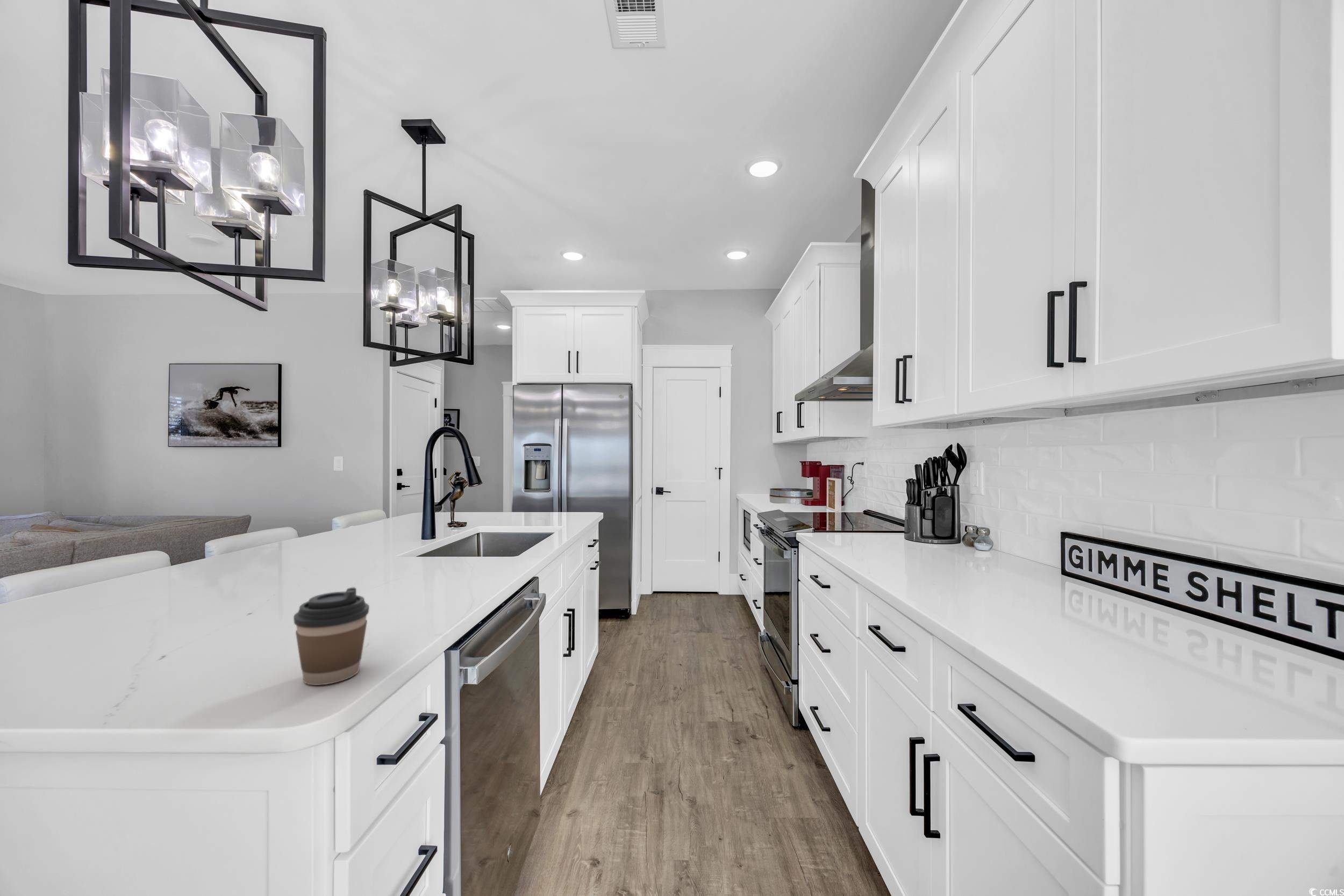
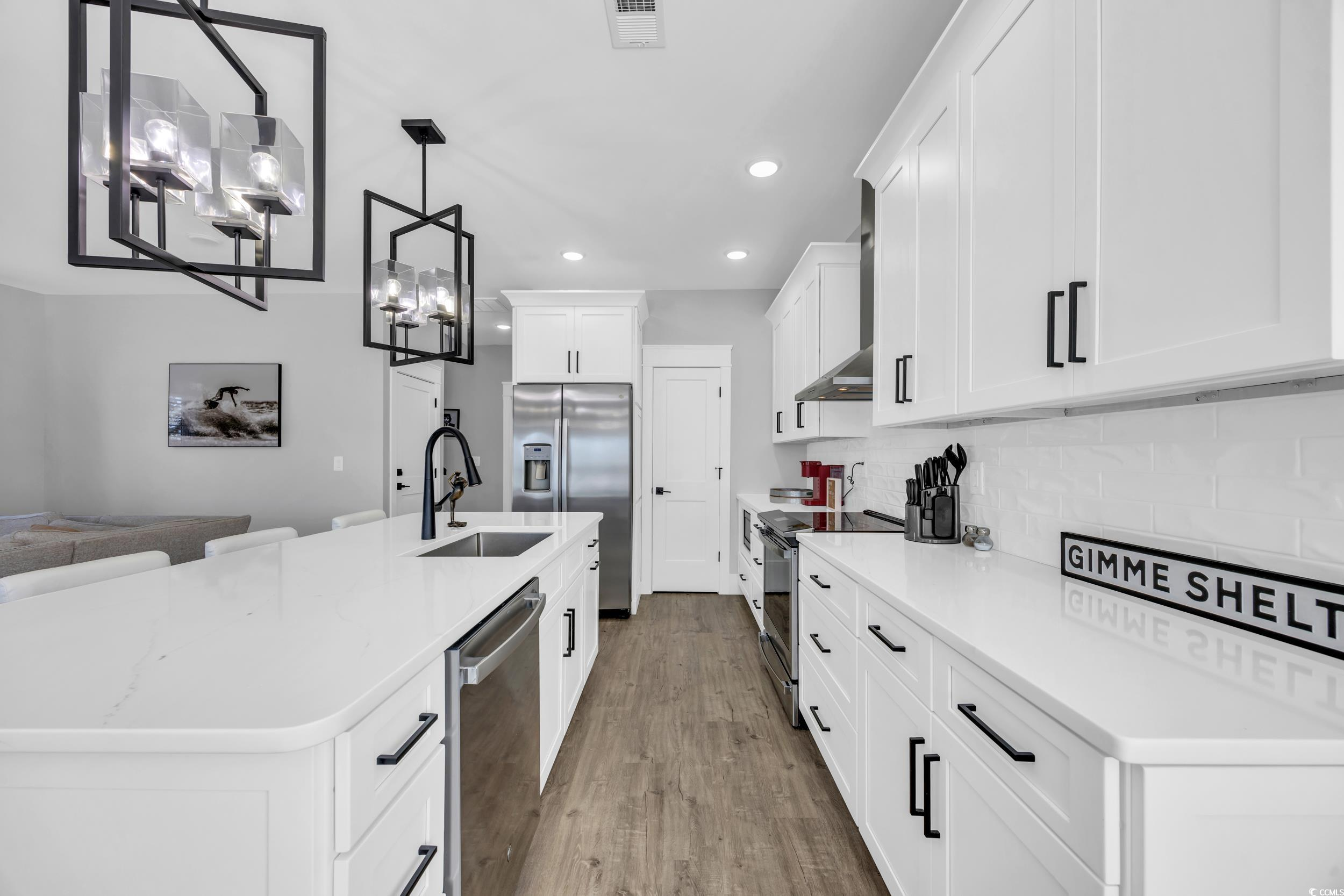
- coffee cup (332, 633)
